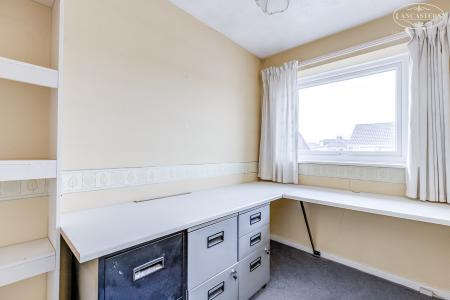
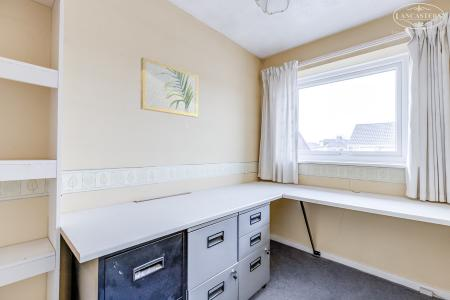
+ wall art (172, 90)
